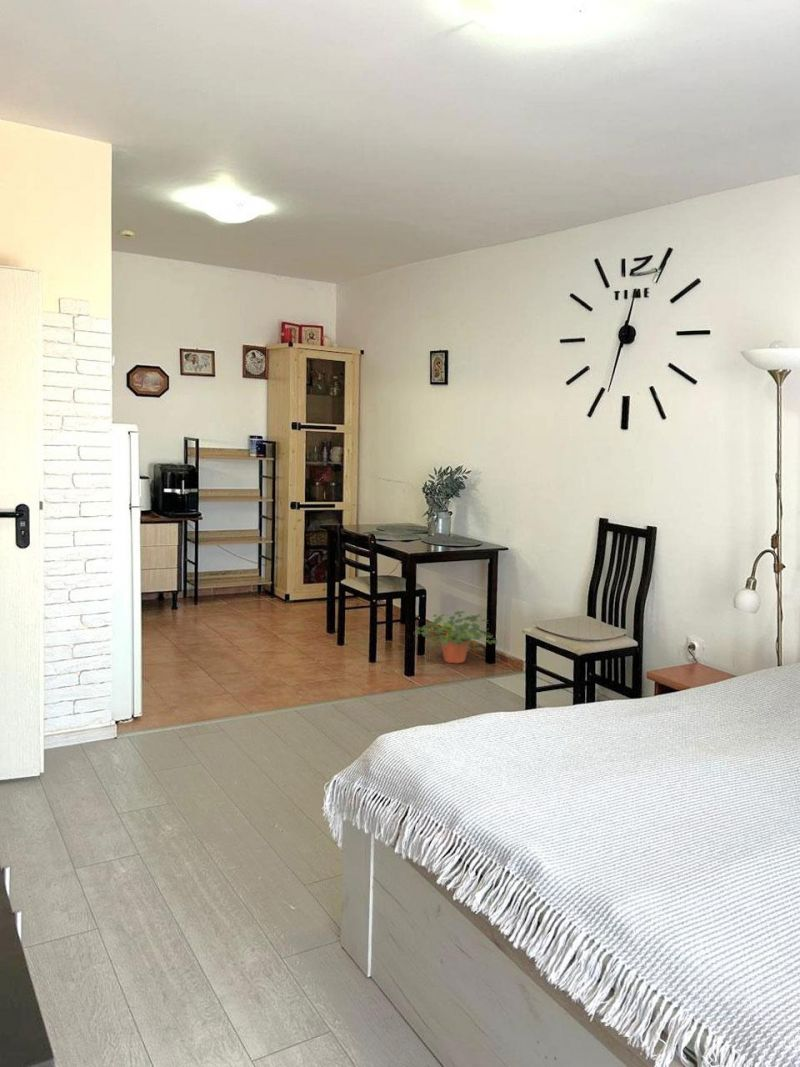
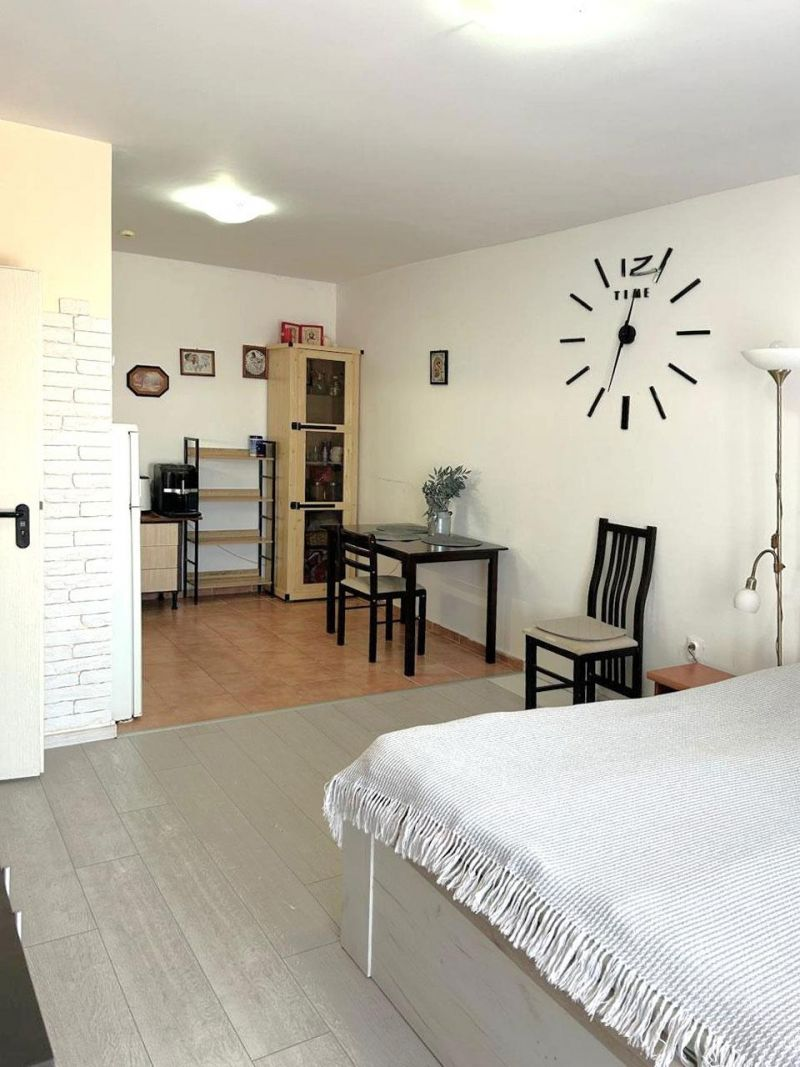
- potted plant (460, 639)
